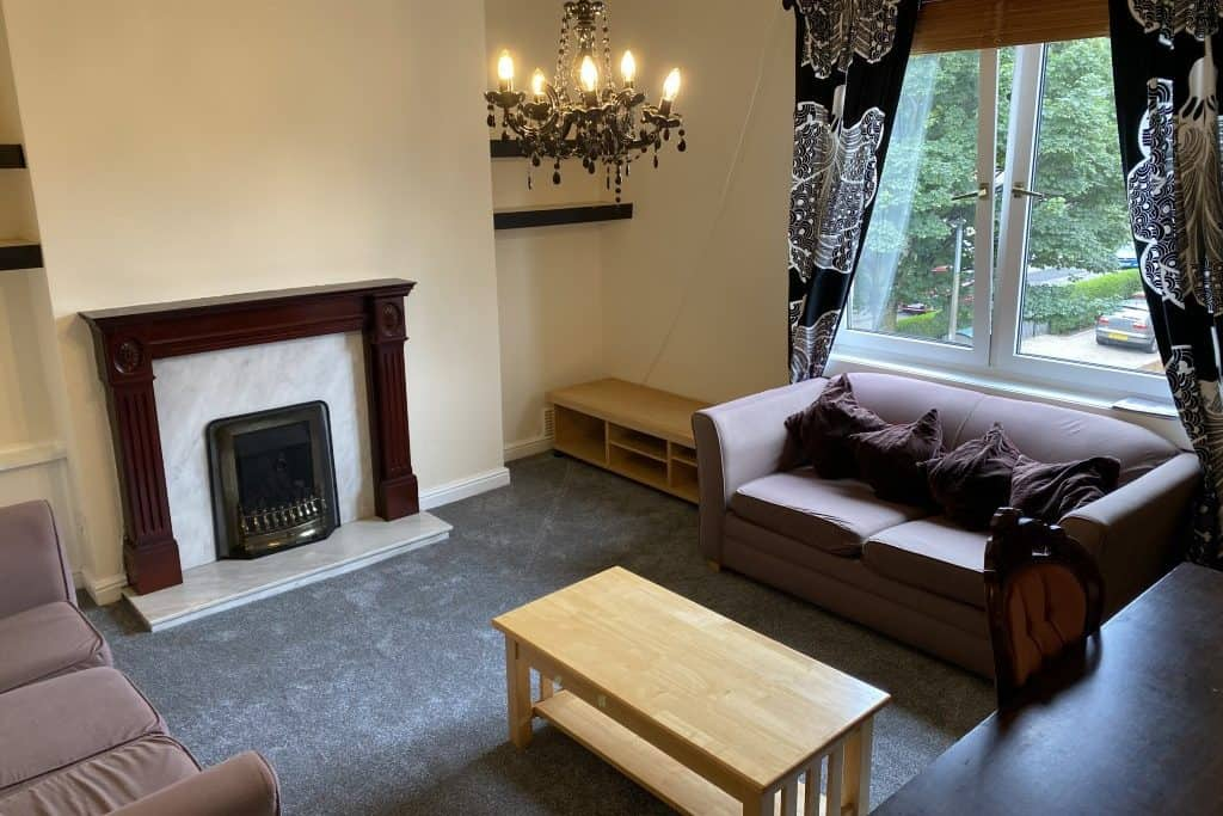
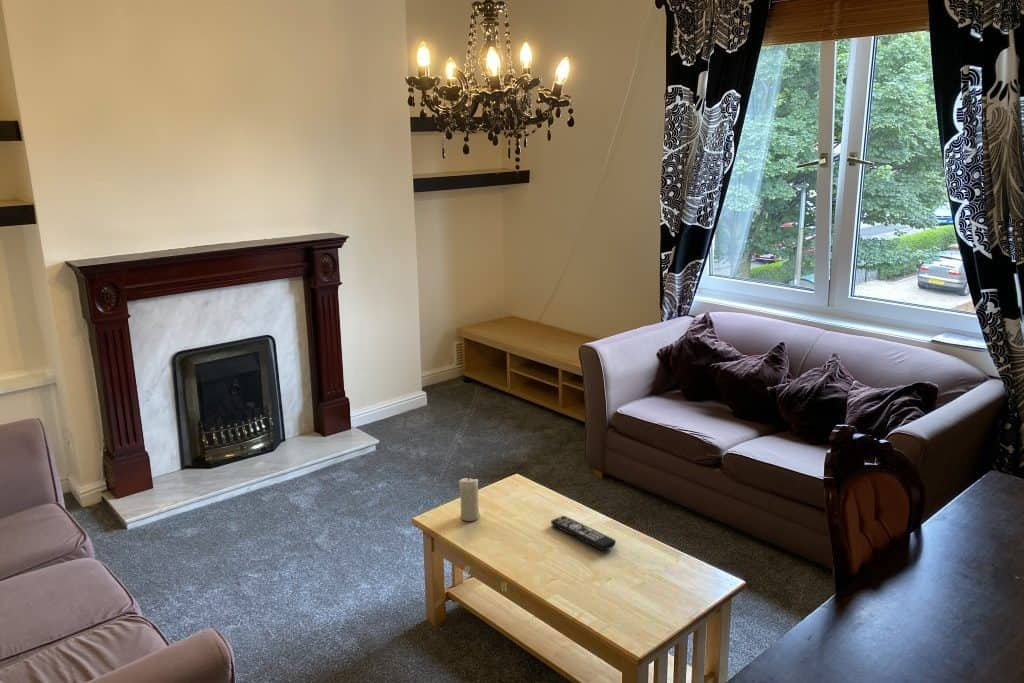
+ remote control (582, 532)
+ candle (469, 496)
